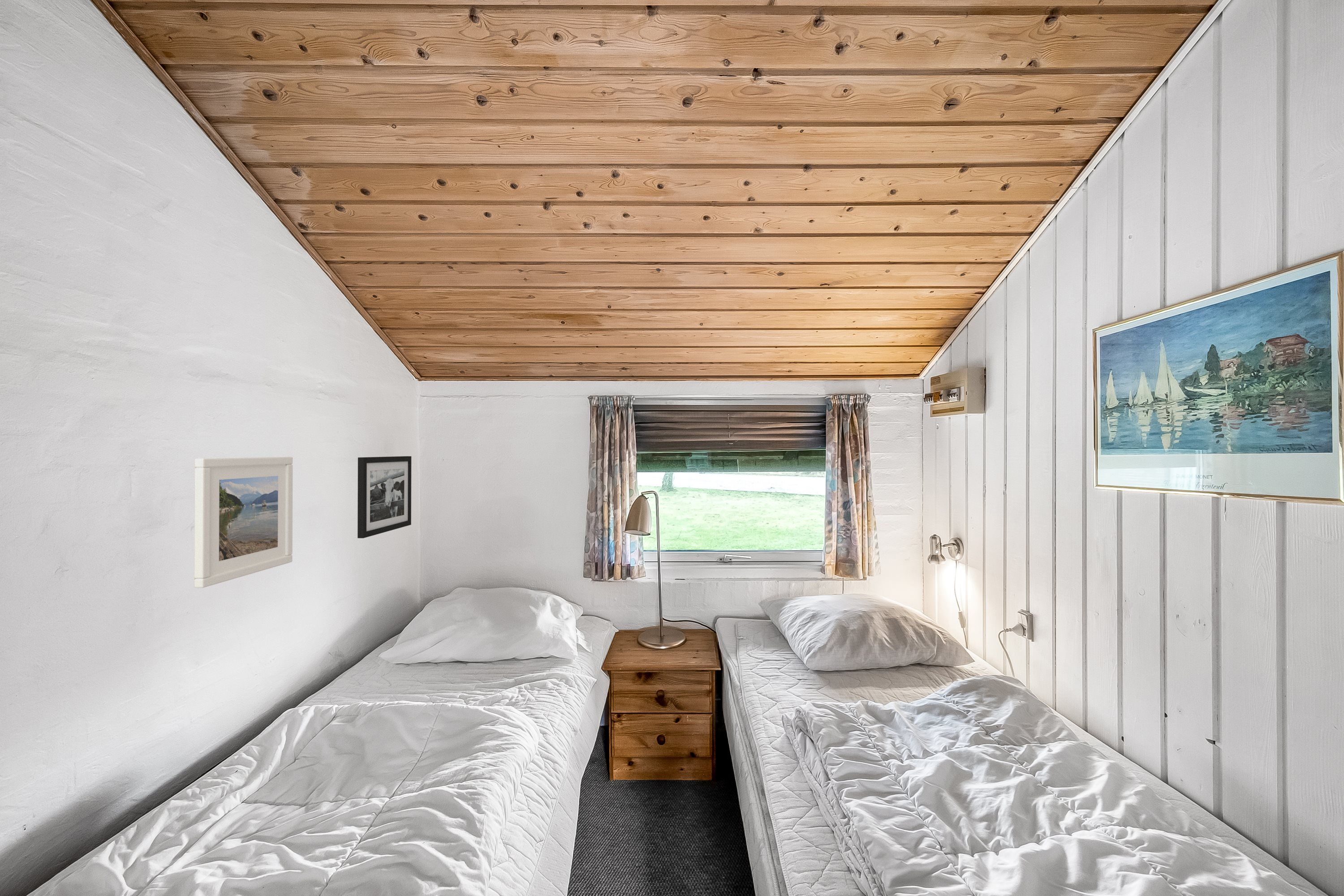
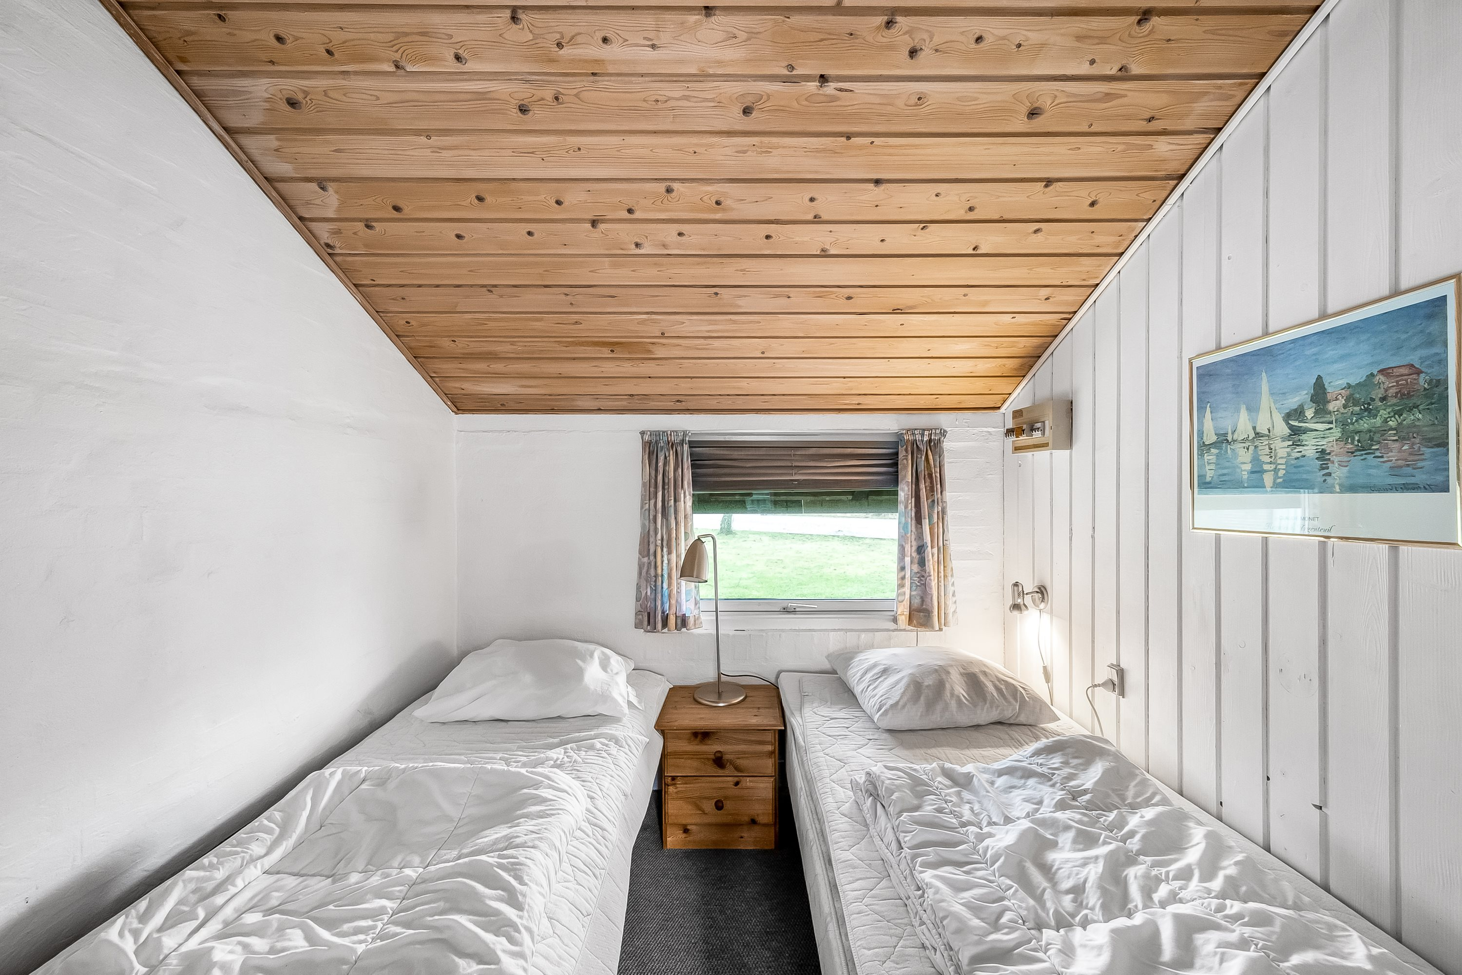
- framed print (248, 515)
- picture frame (387, 494)
